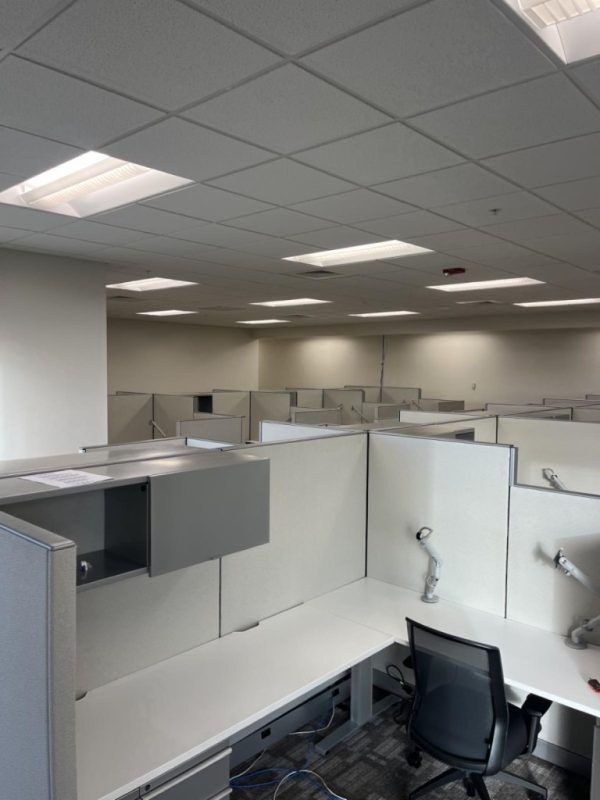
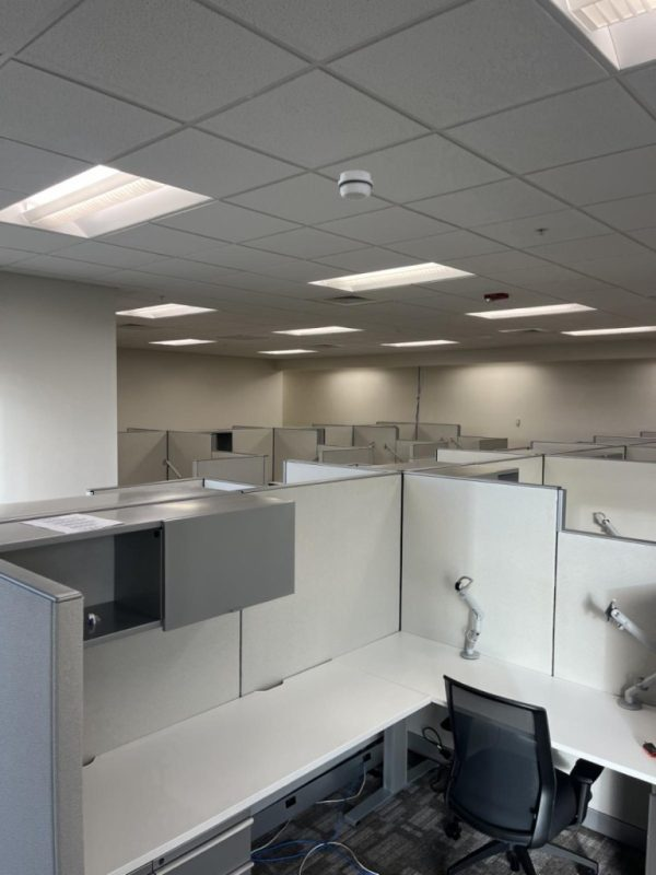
+ smoke detector (355, 186)
